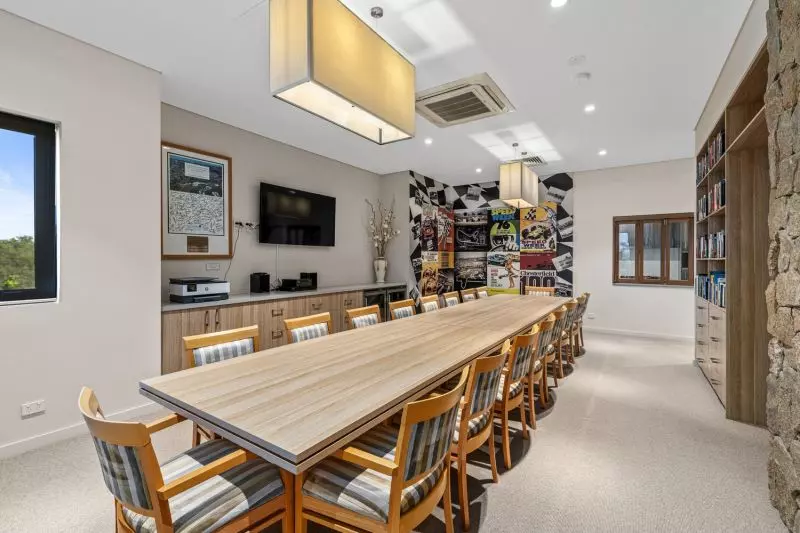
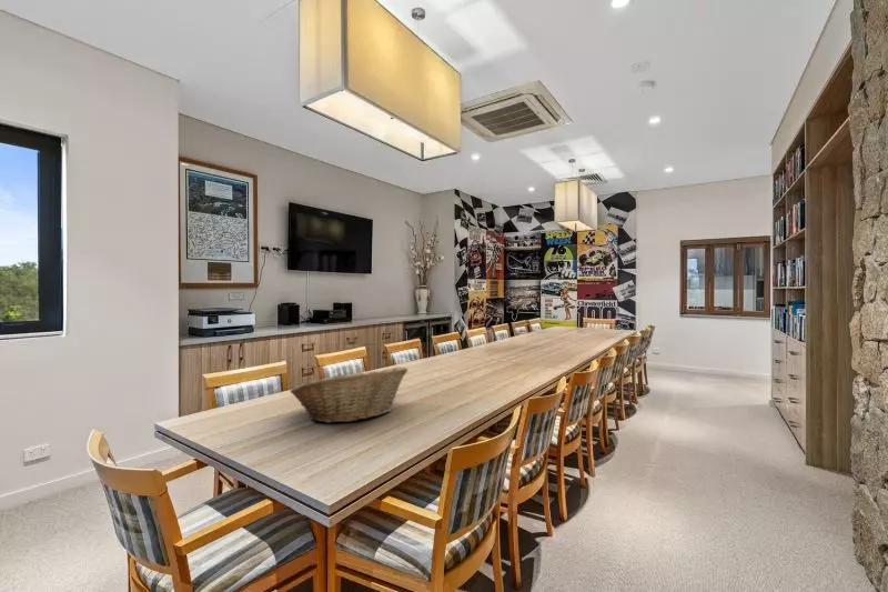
+ fruit basket (352, 389)
